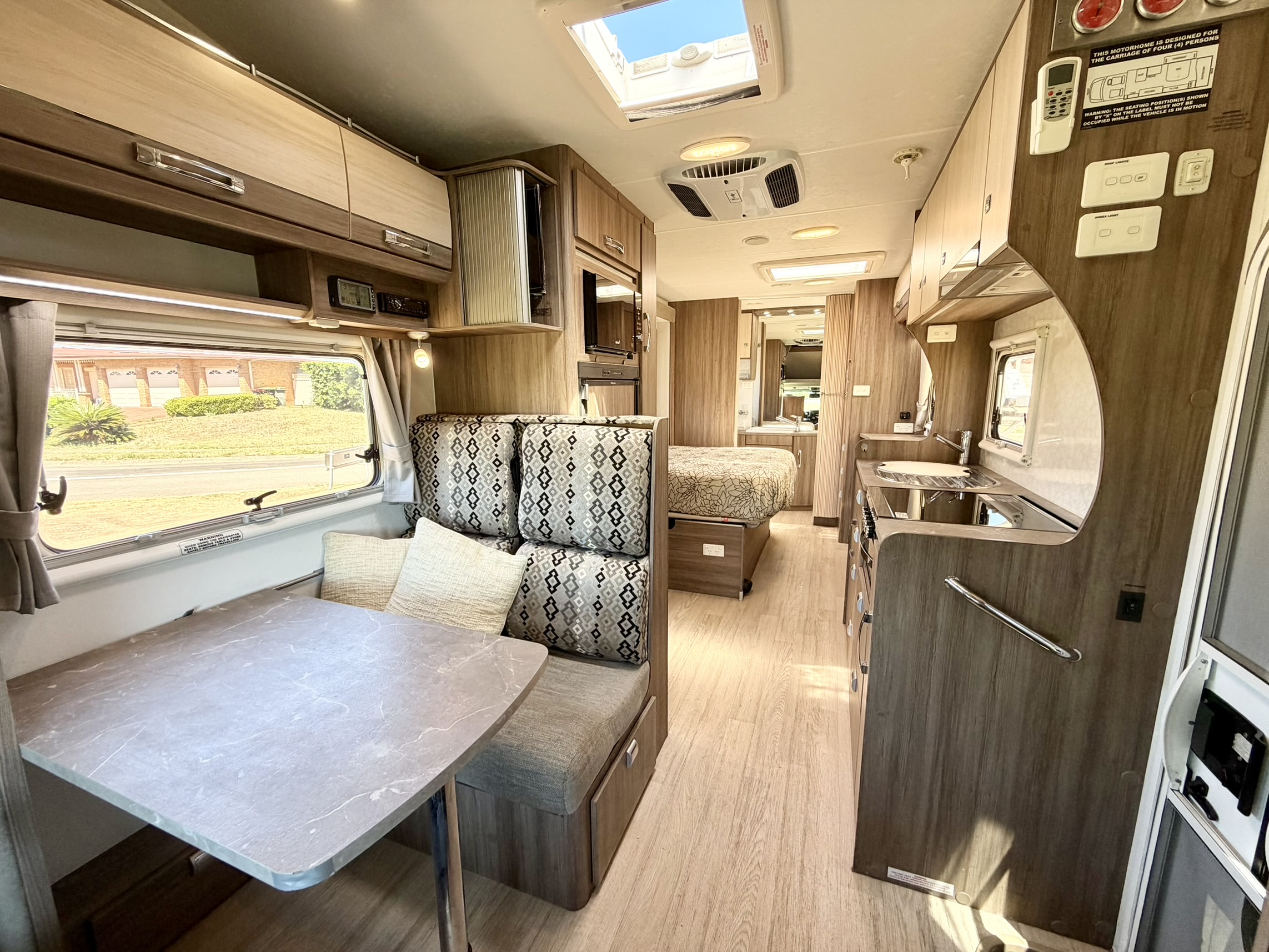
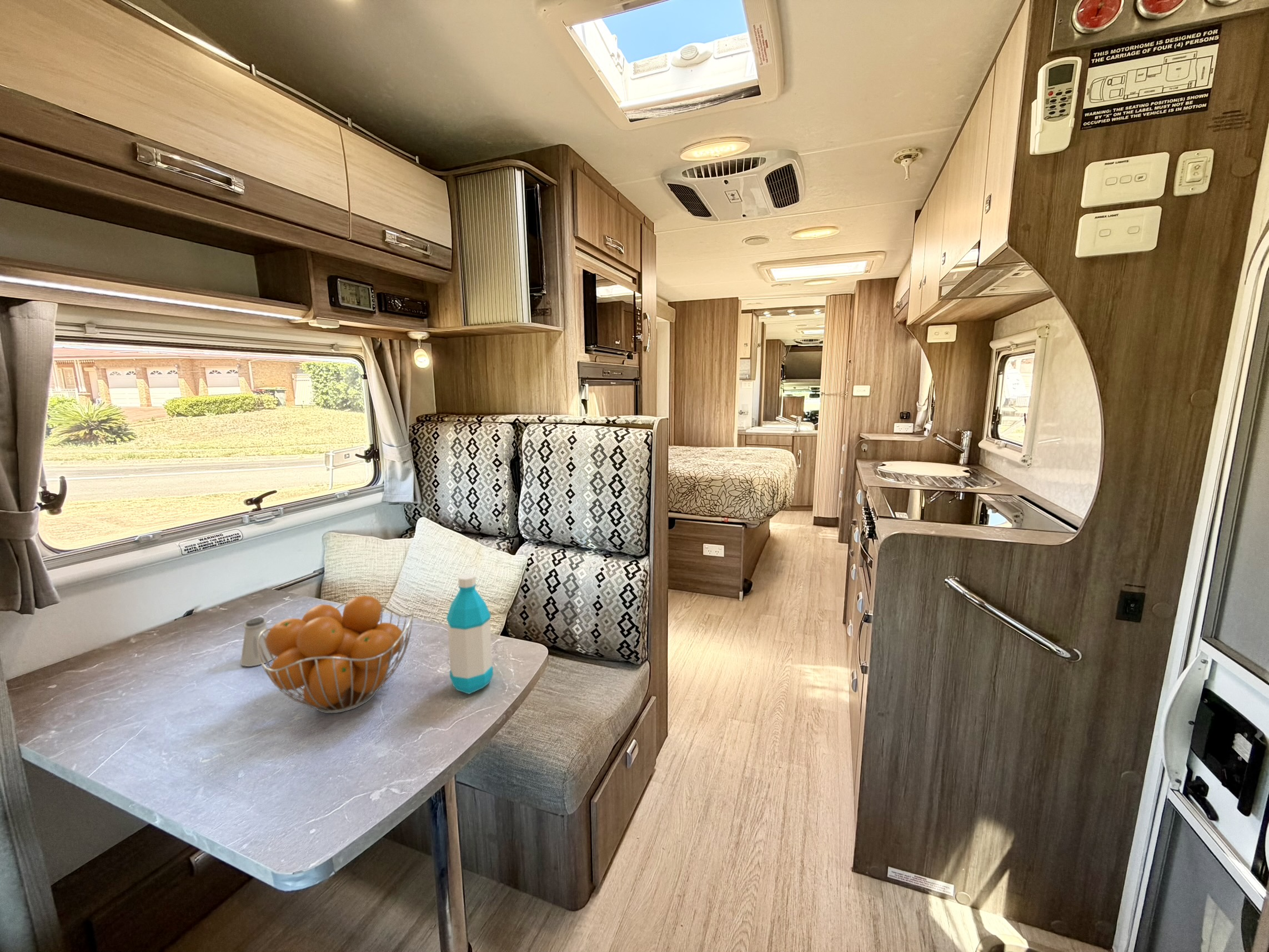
+ fruit basket (342, 652)
+ saltshaker (257, 639)
+ water bottle (469, 632)
